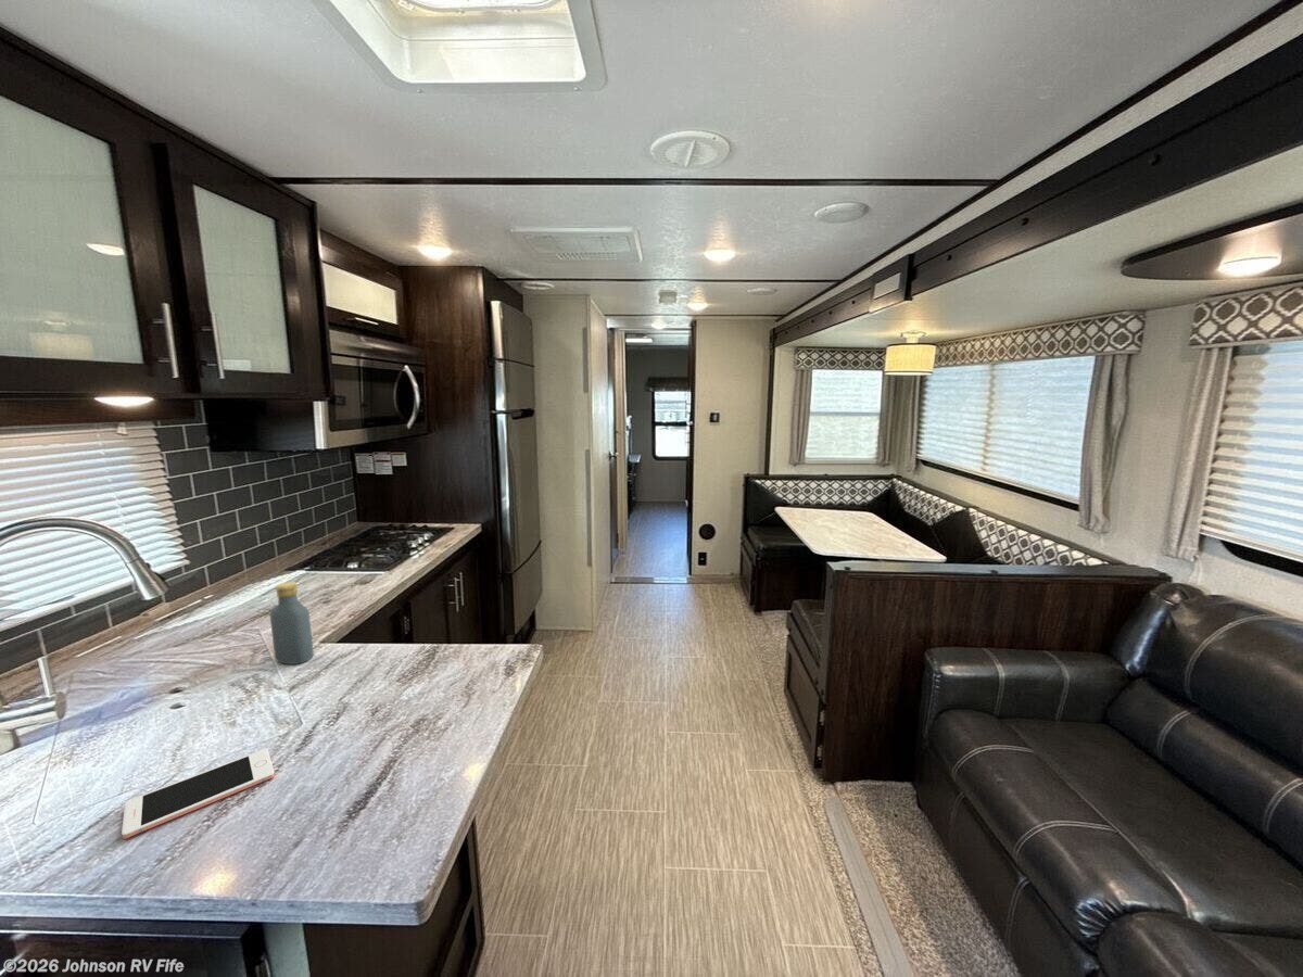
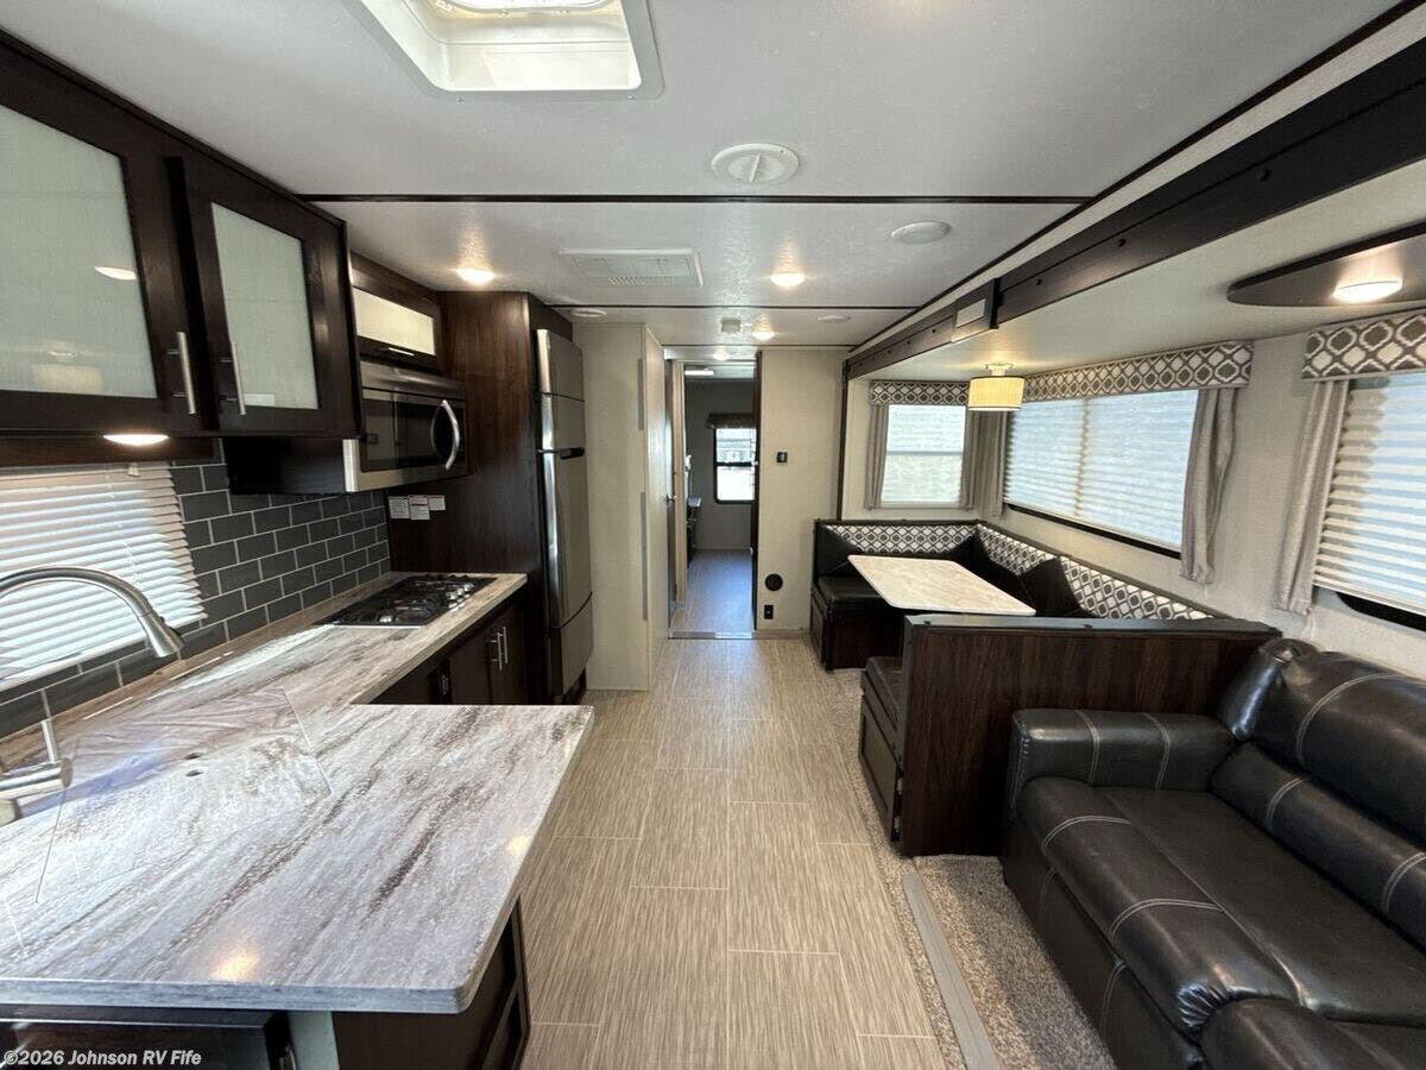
- vodka (290, 621)
- cell phone (203, 788)
